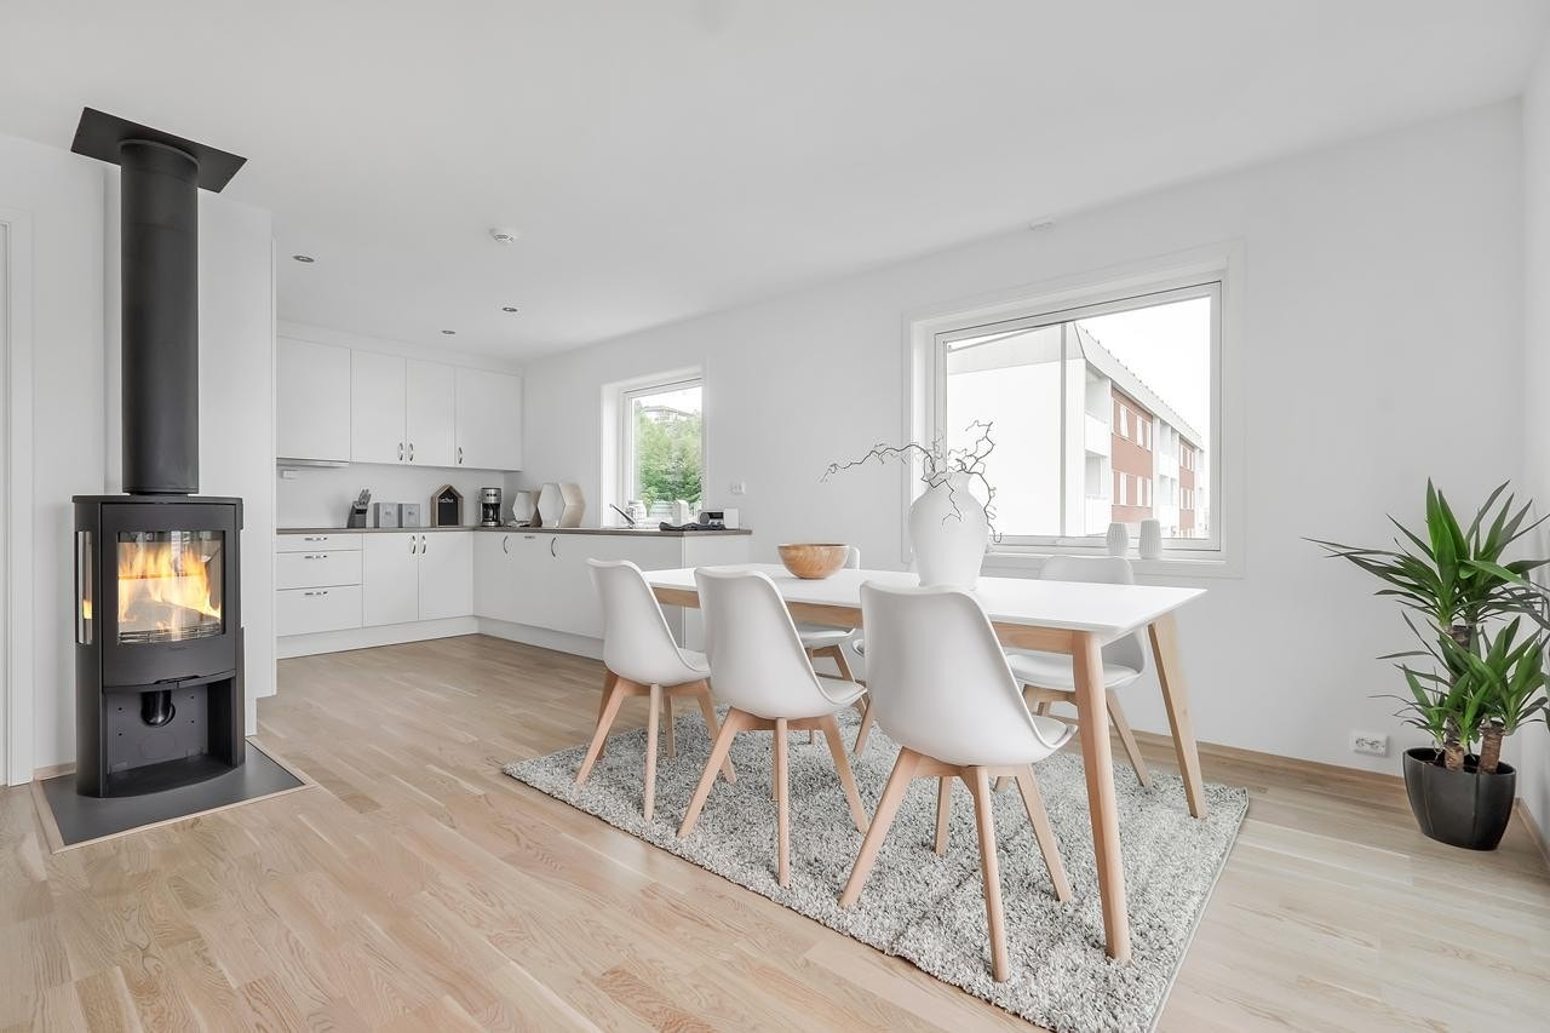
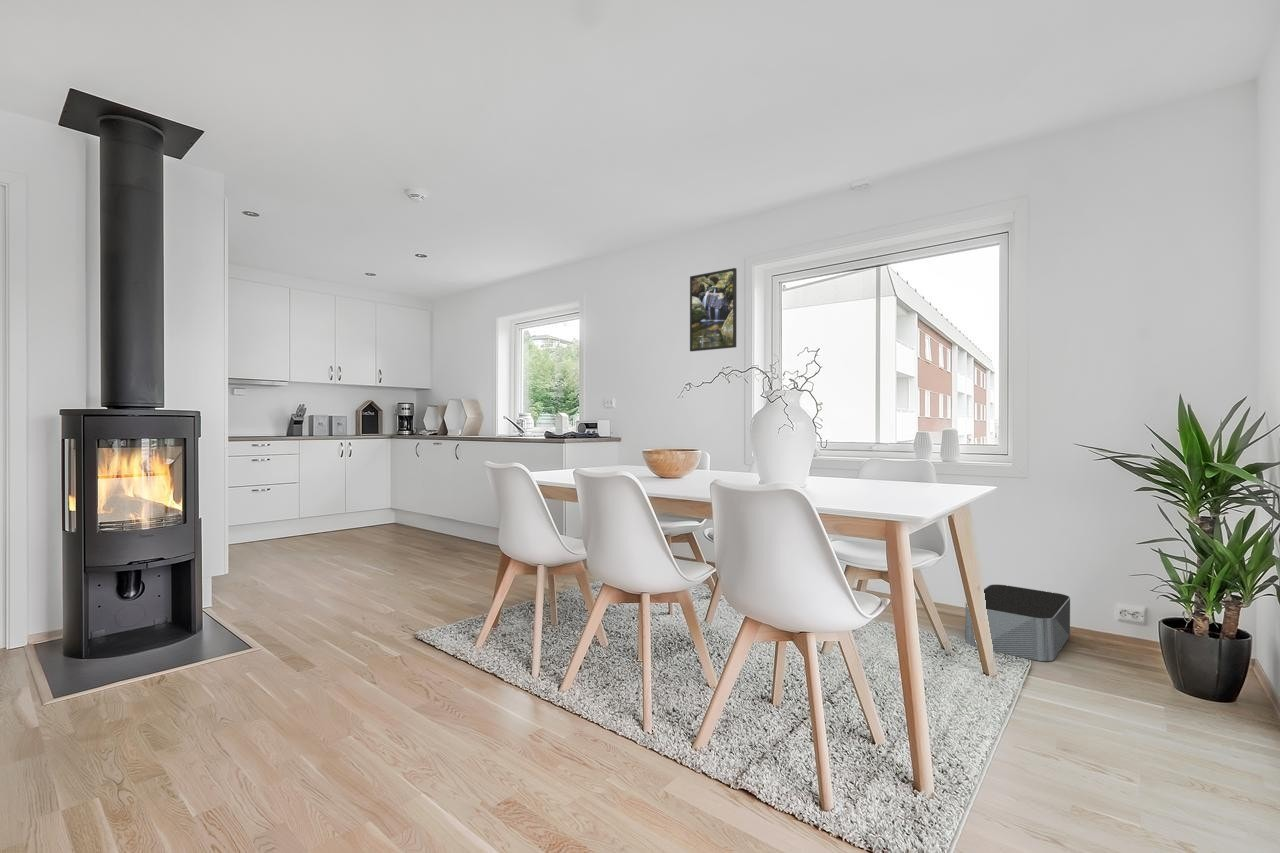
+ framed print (712, 310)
+ storage bin (1018, 619)
